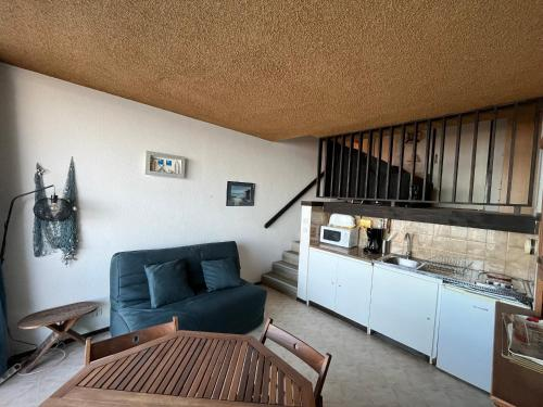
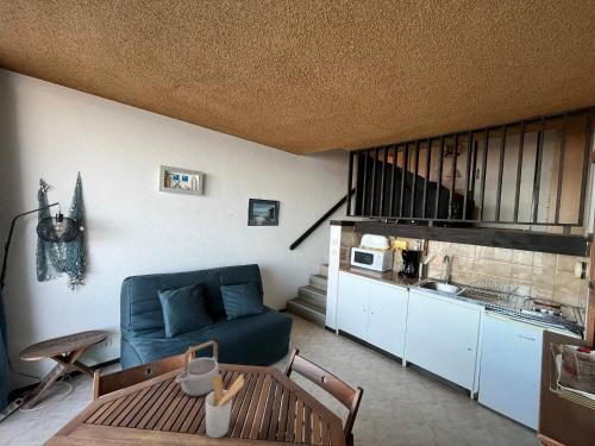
+ teapot (198, 366)
+ utensil holder (225, 403)
